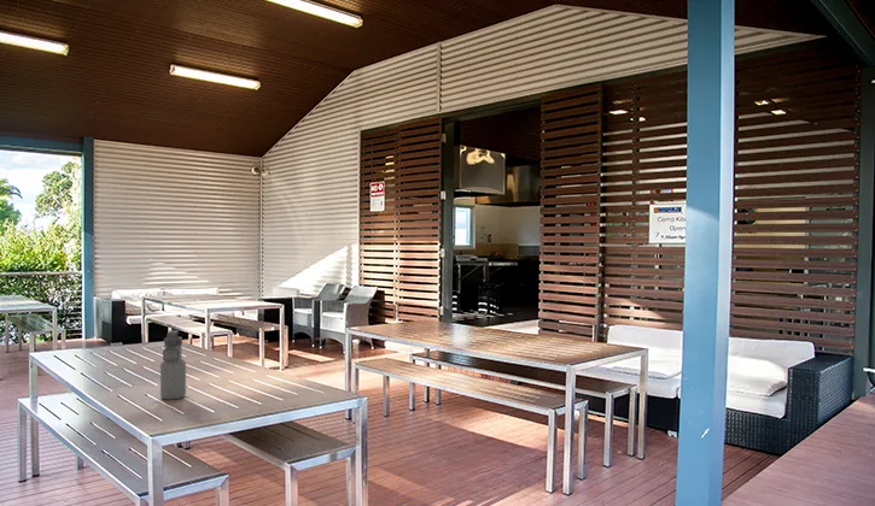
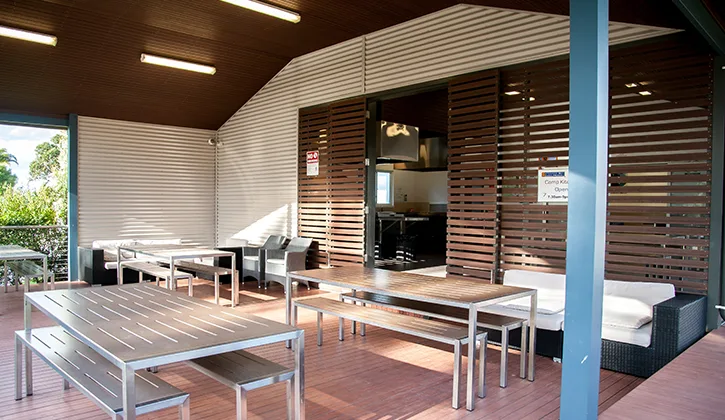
- water bottle (173, 364)
